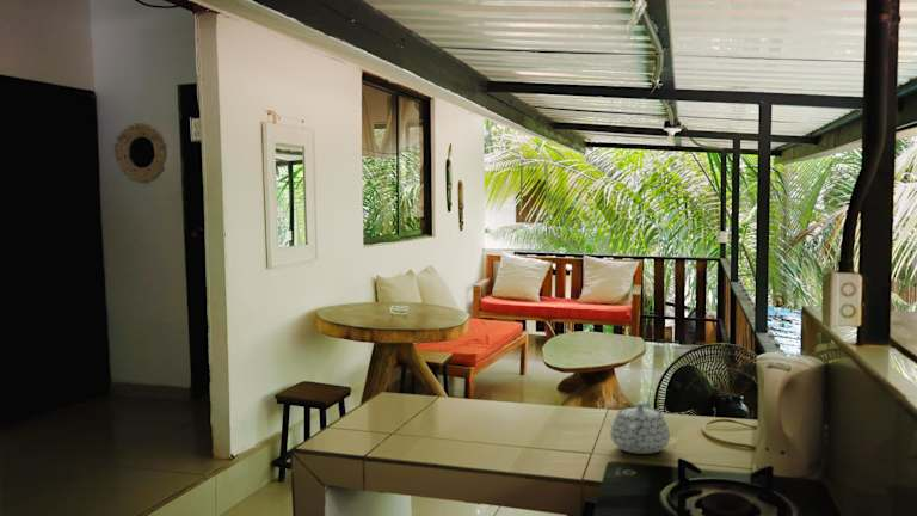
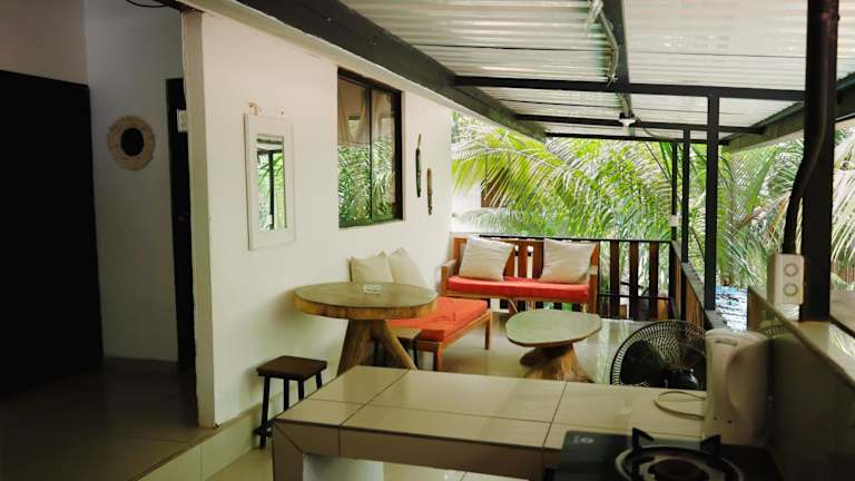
- teapot (640, 424)
